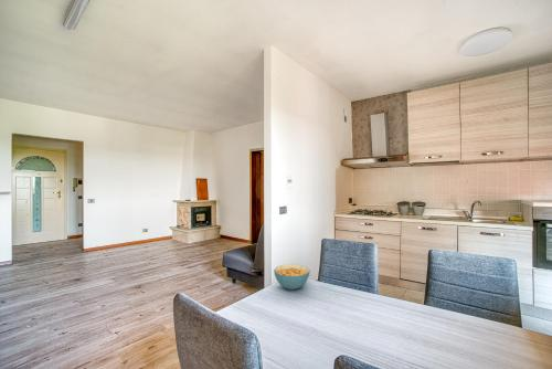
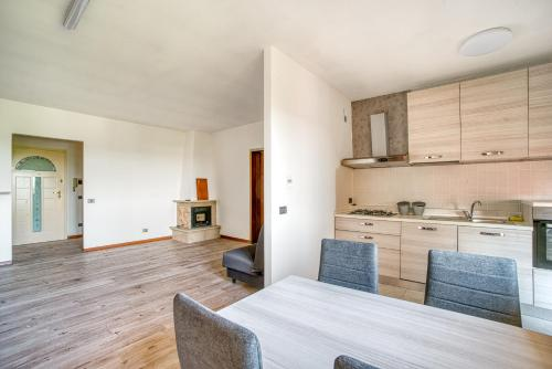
- cereal bowl (291, 278)
